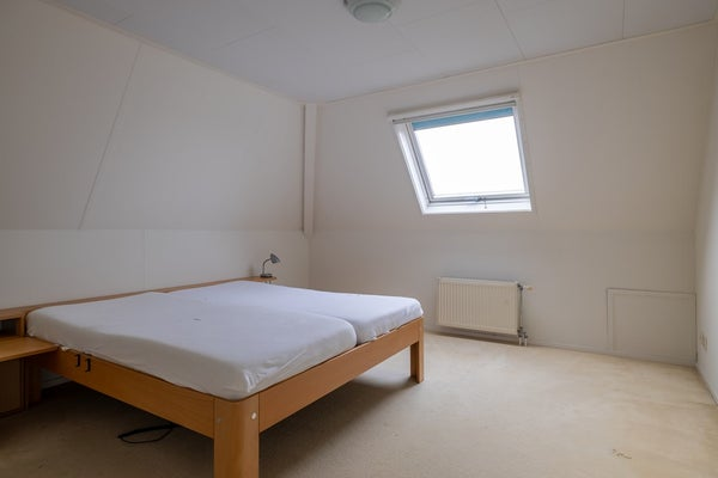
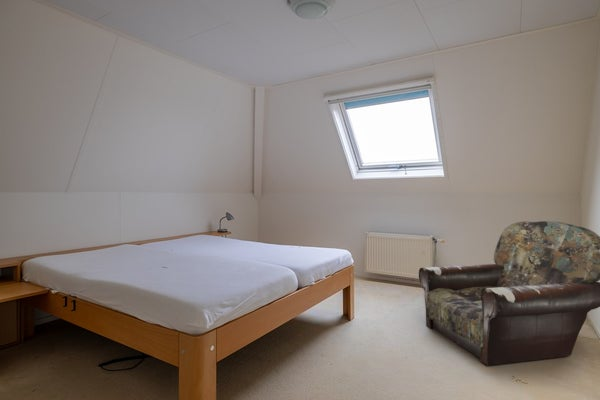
+ armchair (507, 280)
